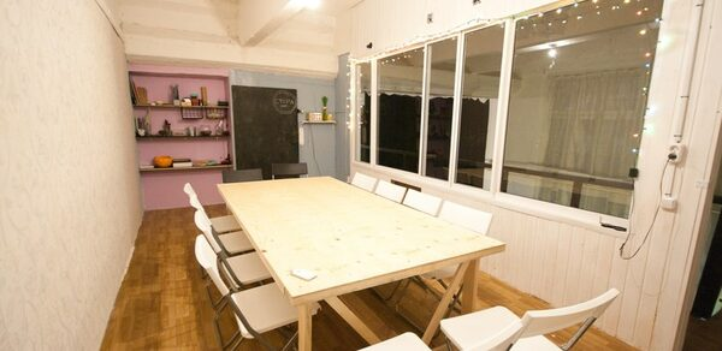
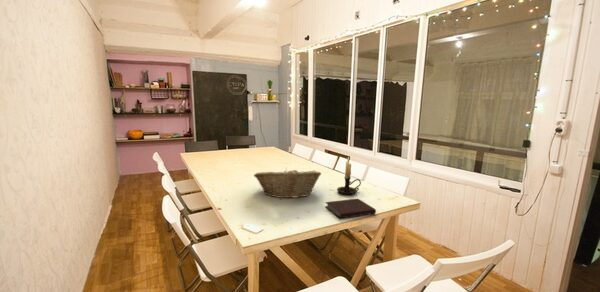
+ candle holder (350, 174)
+ fruit basket (287, 179)
+ notebook (349, 207)
